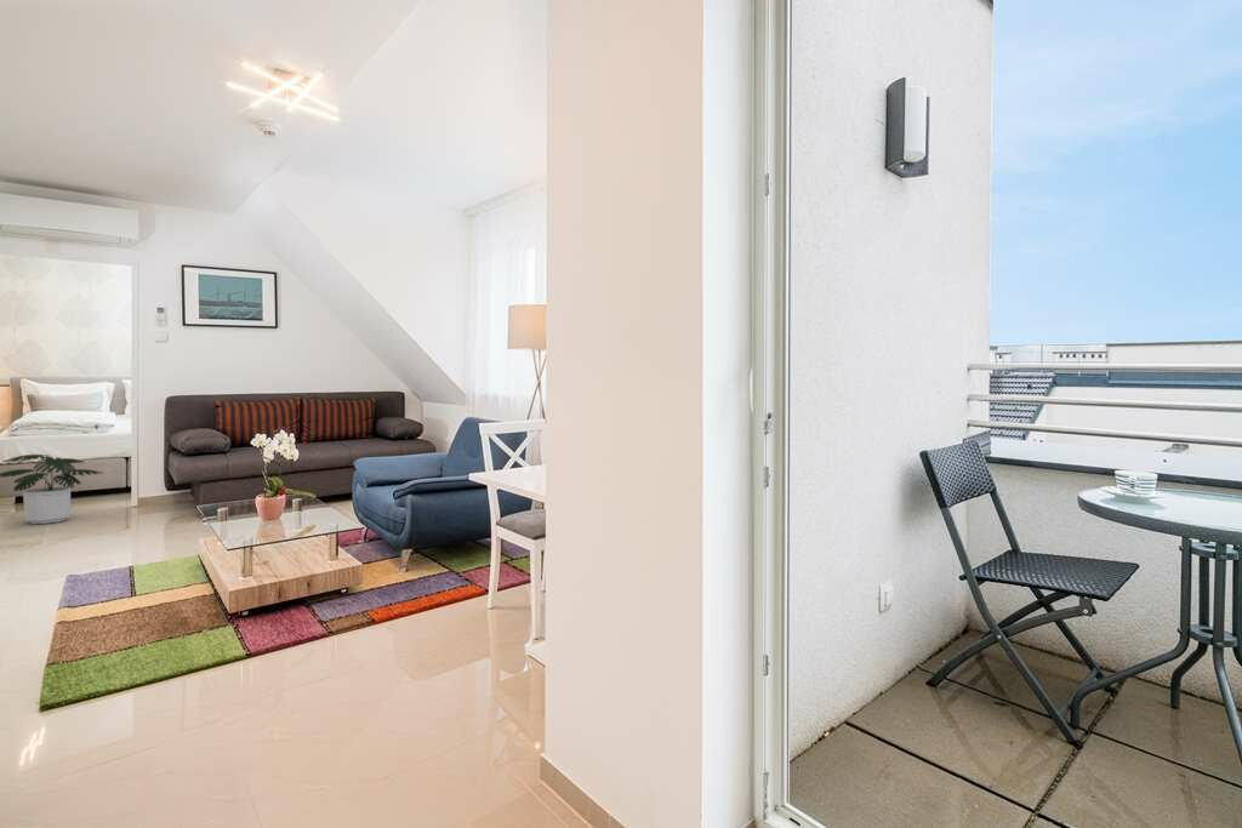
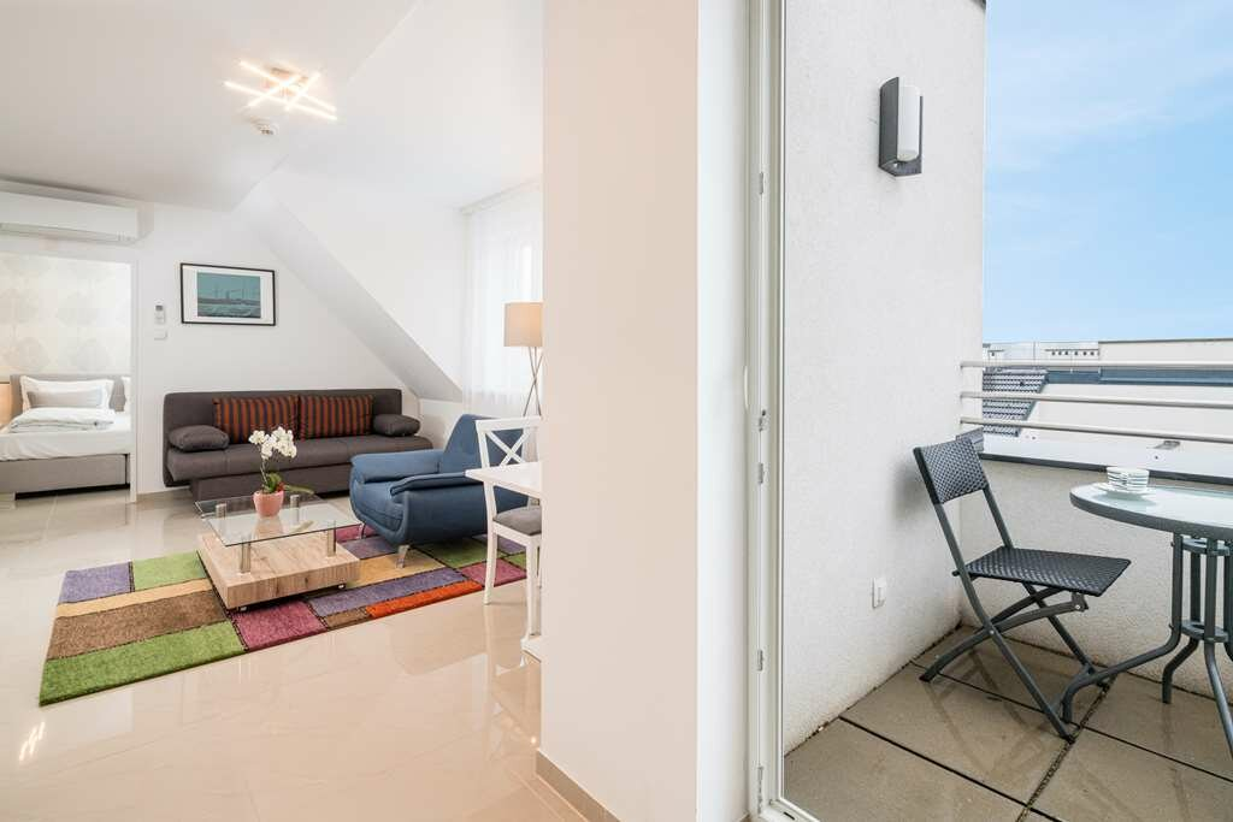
- potted plant (50, 487)
